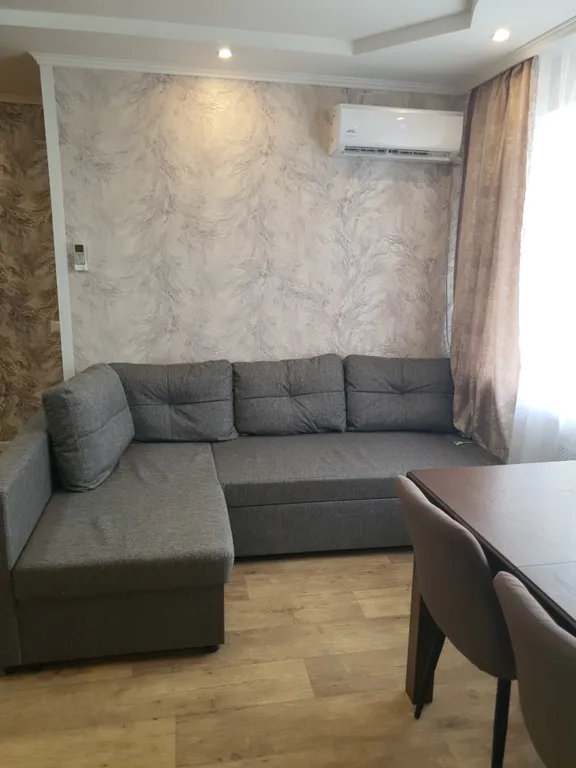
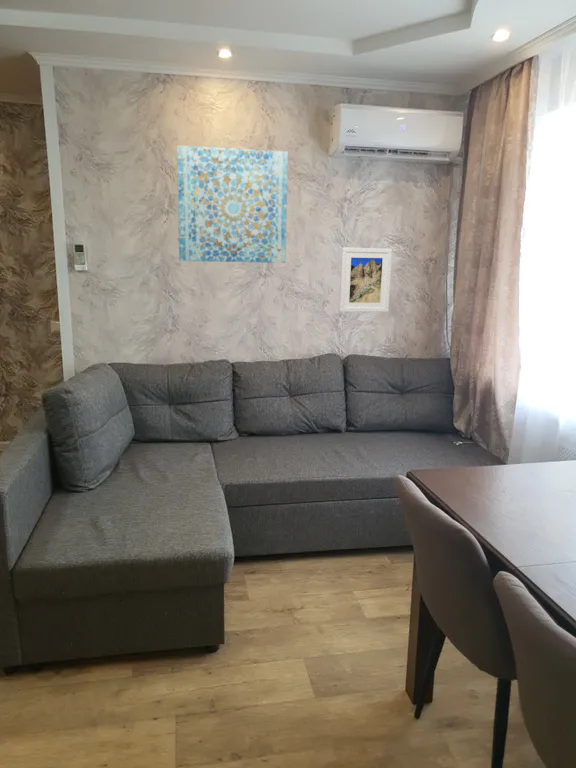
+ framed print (365, 280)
+ wall art (233, 206)
